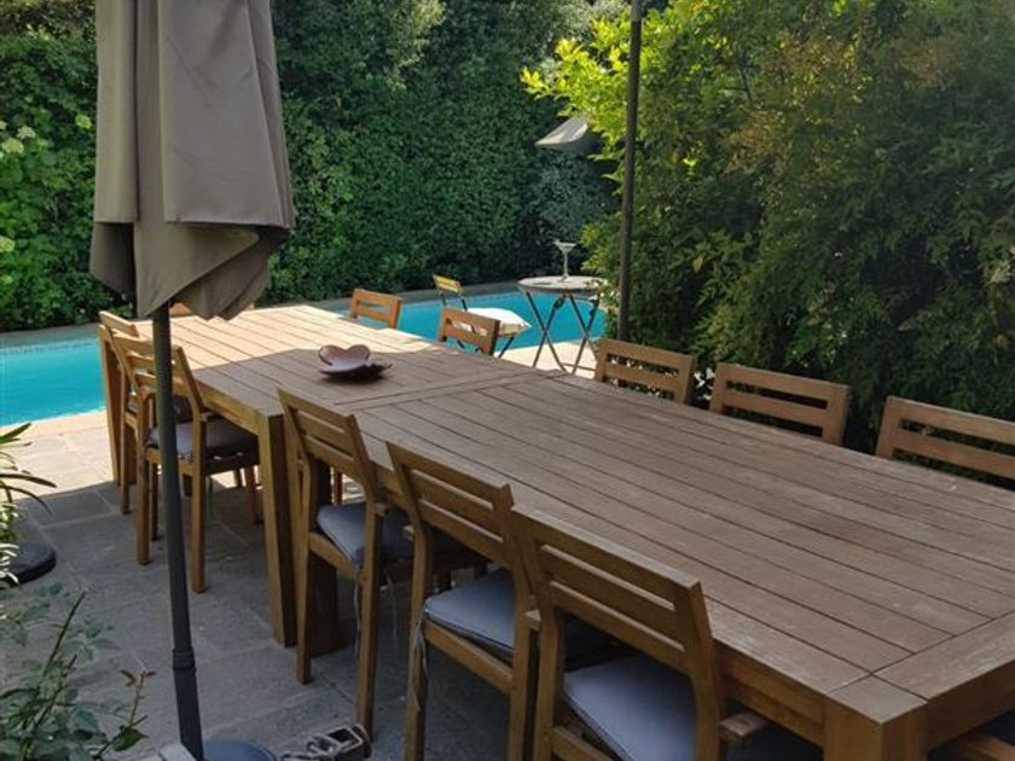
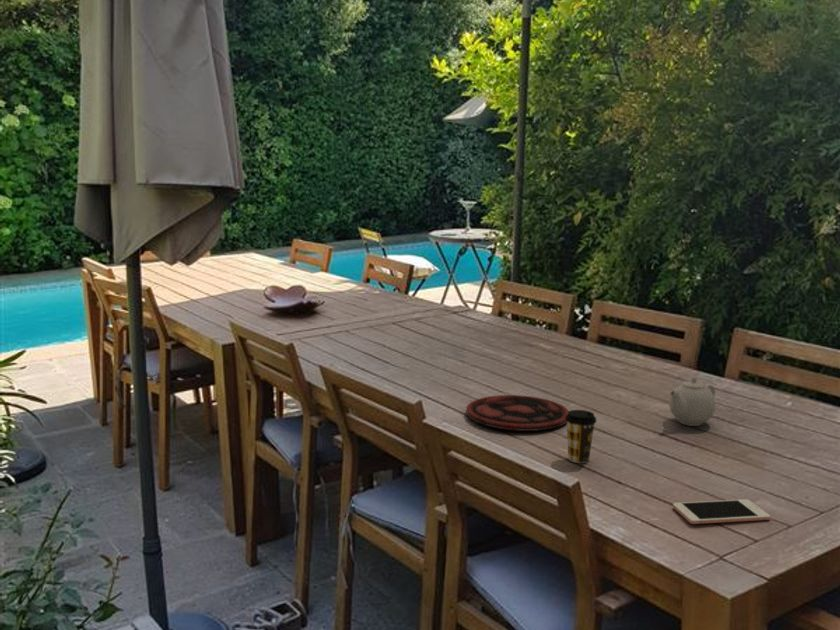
+ coffee cup (579, 436)
+ plate (517, 411)
+ cell phone (720, 511)
+ teapot (692, 399)
